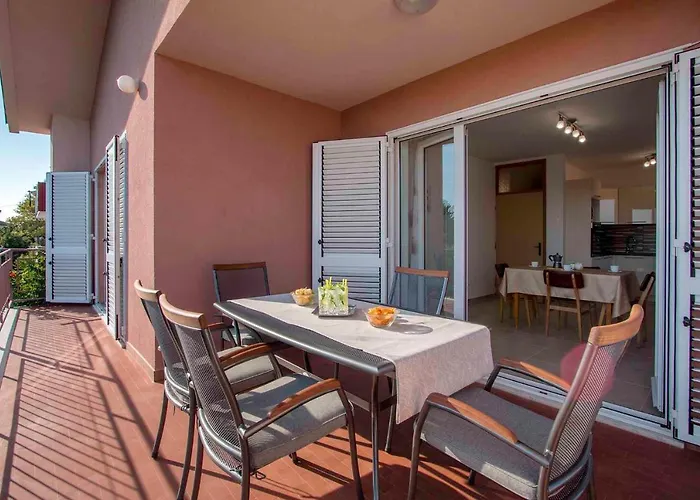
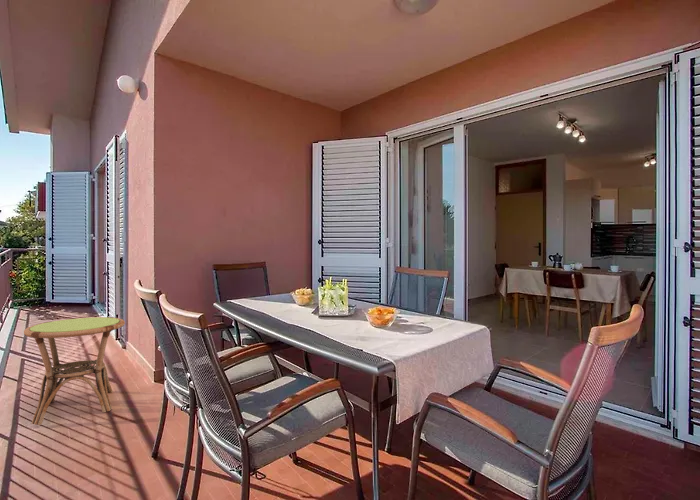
+ side table (77, 365)
